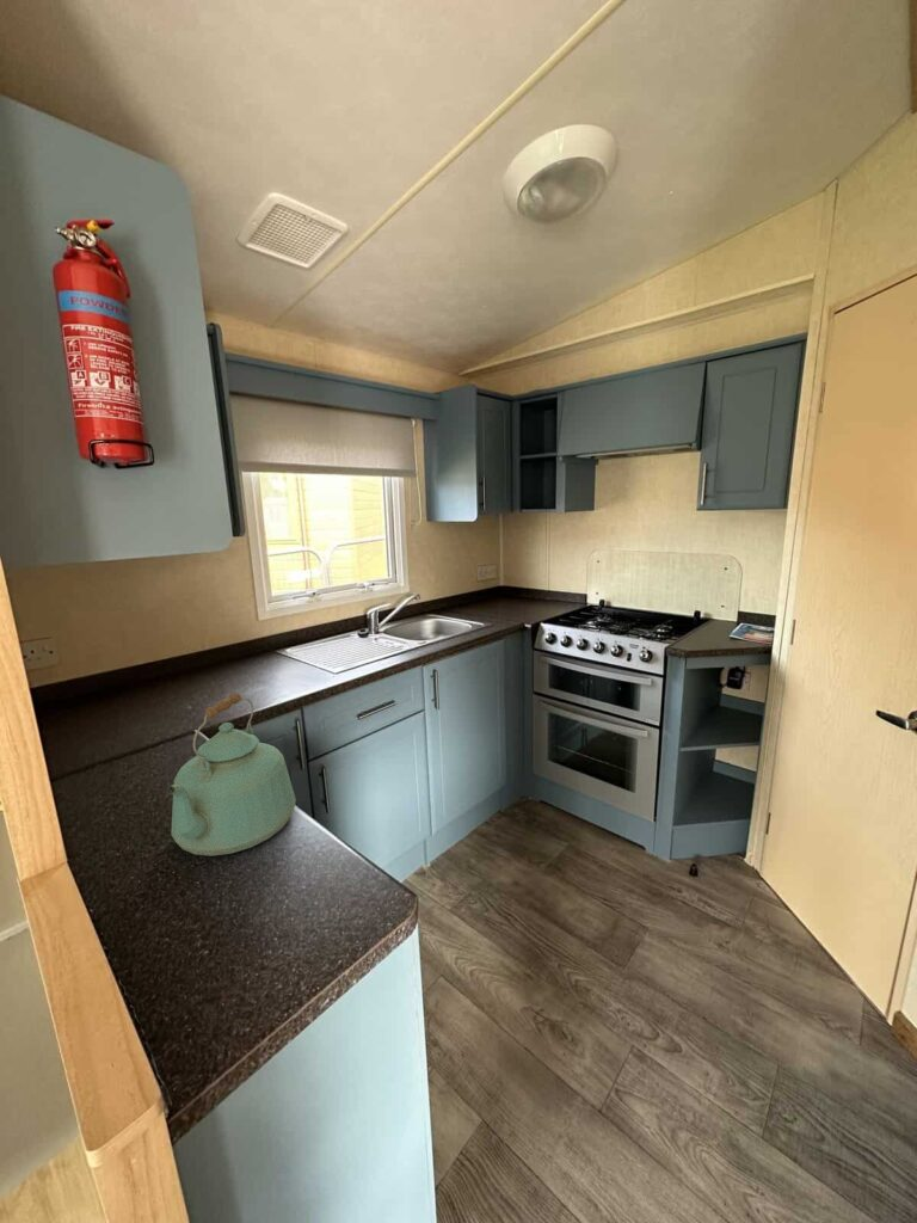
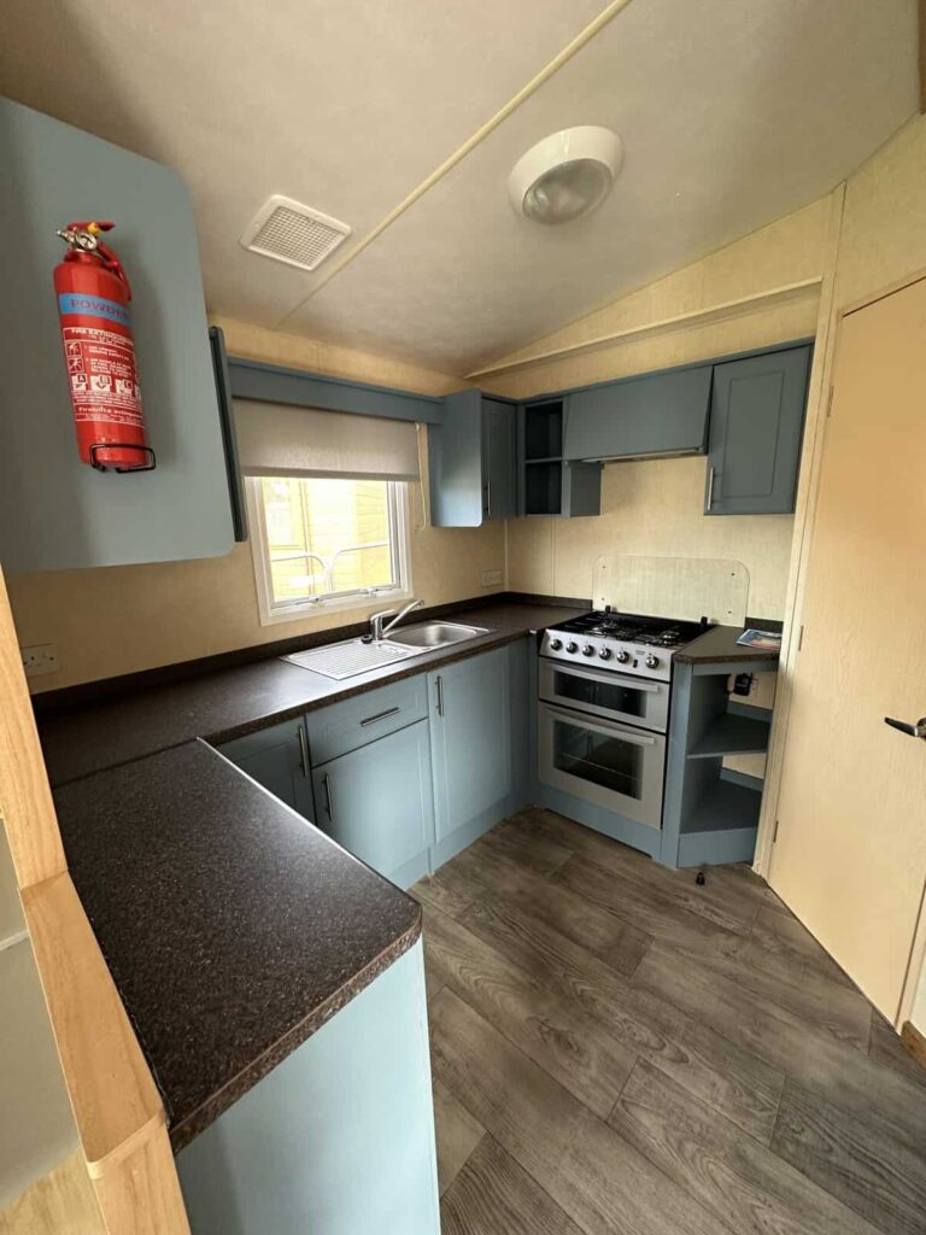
- kettle (222, 769)
